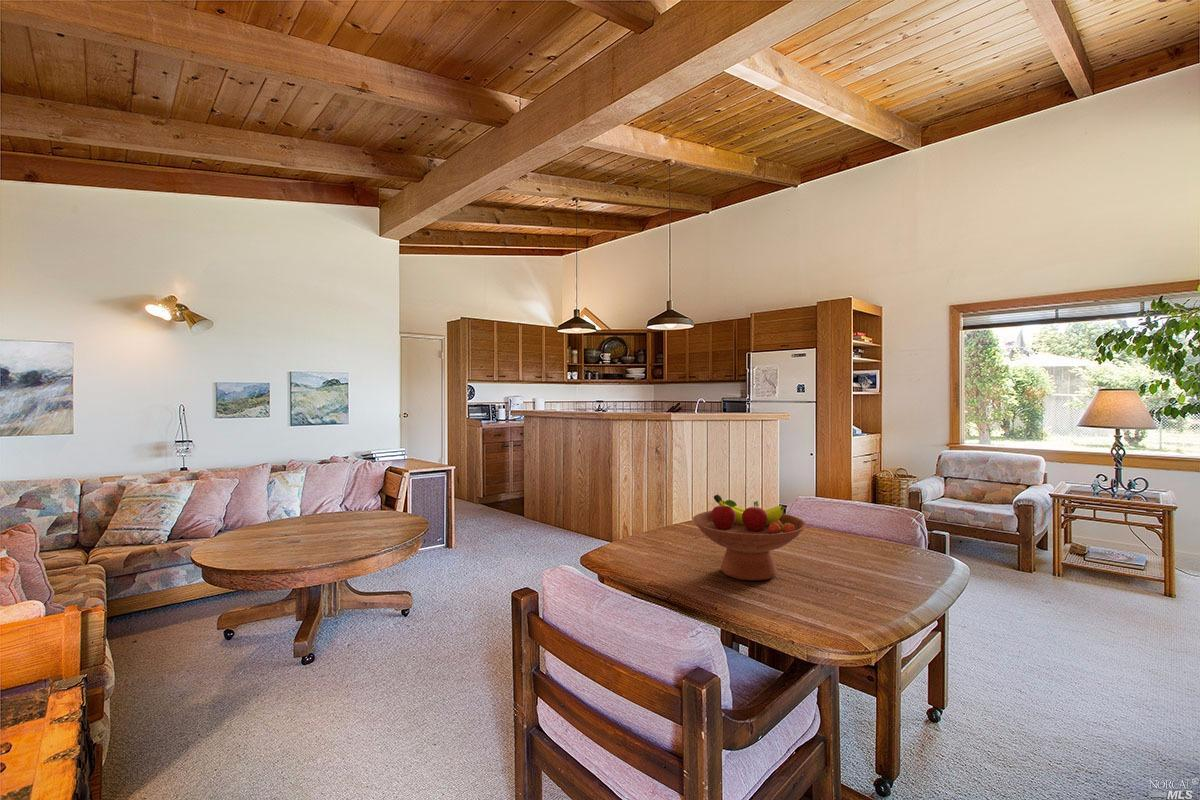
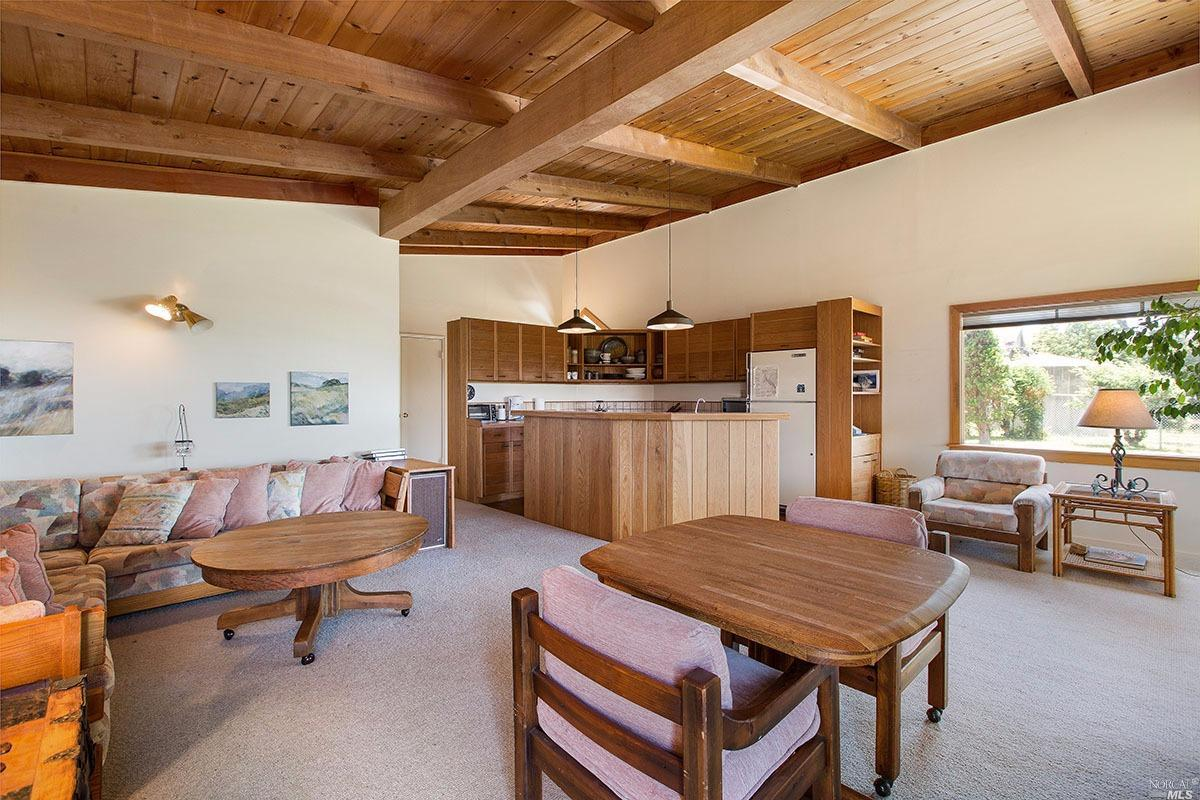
- fruit bowl (748, 536)
